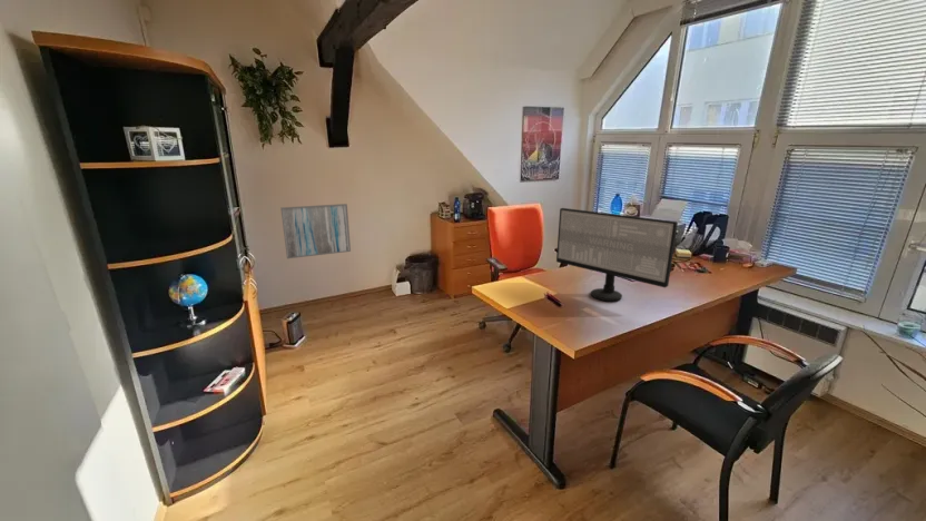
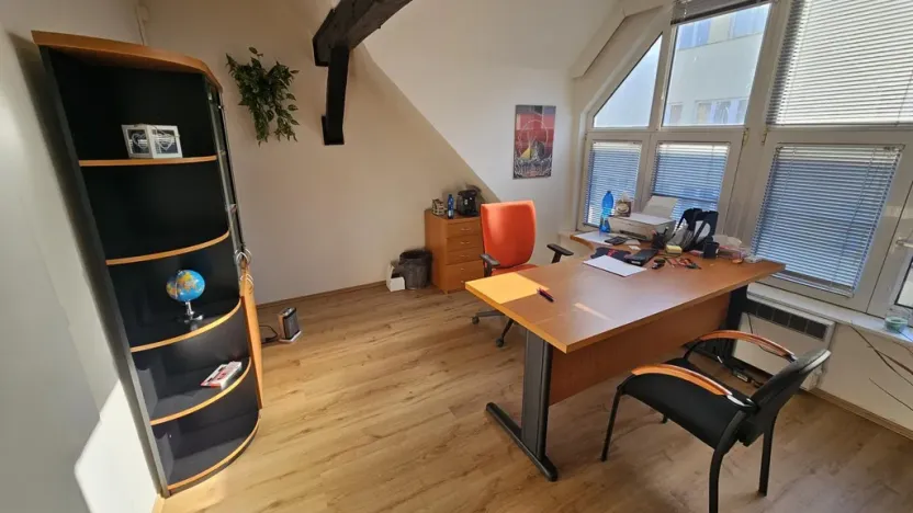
- computer monitor (610, 256)
- wall art (317, 230)
